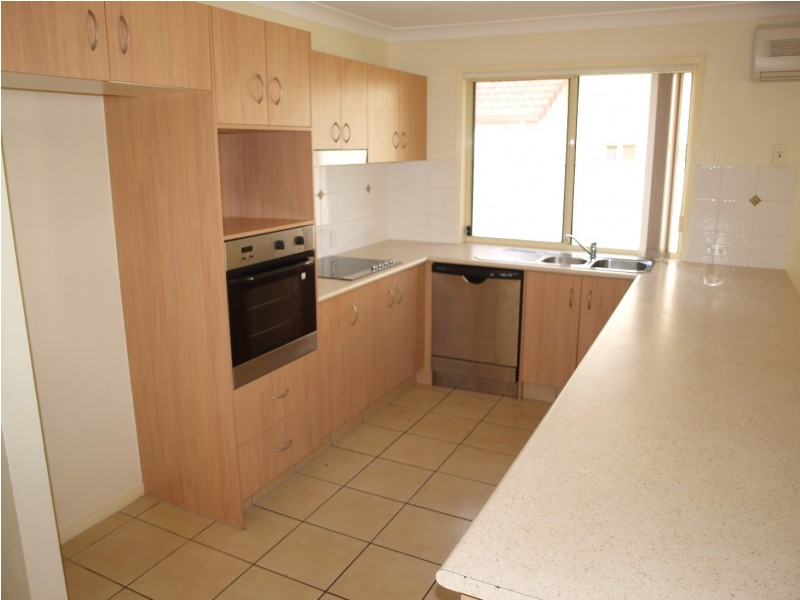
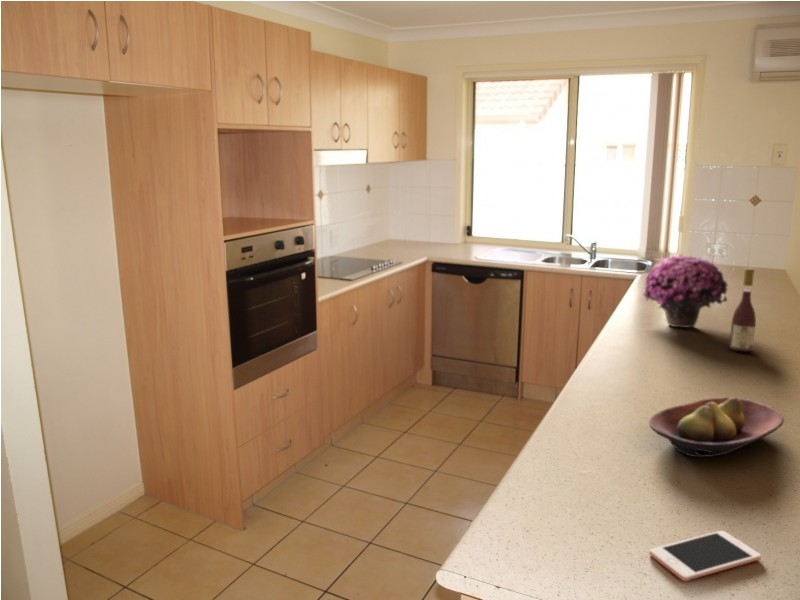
+ fruit bowl (716, 420)
+ cell phone (704, 554)
+ wine bottle (744, 310)
+ flower (684, 290)
